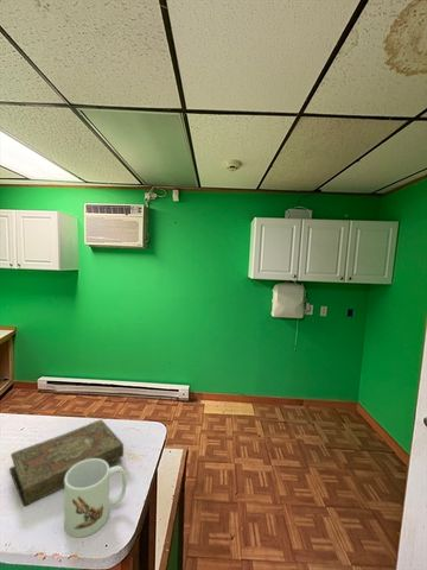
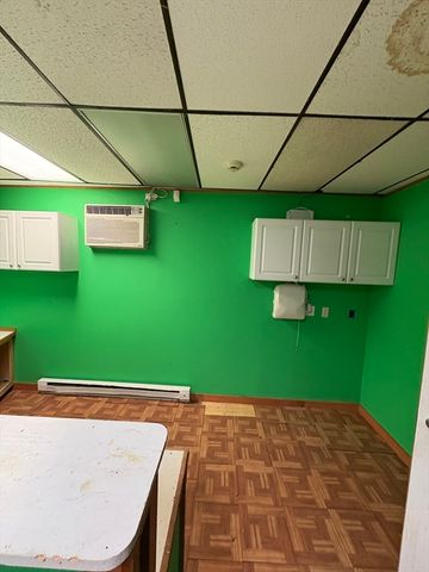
- mug (96, 492)
- book (69, 455)
